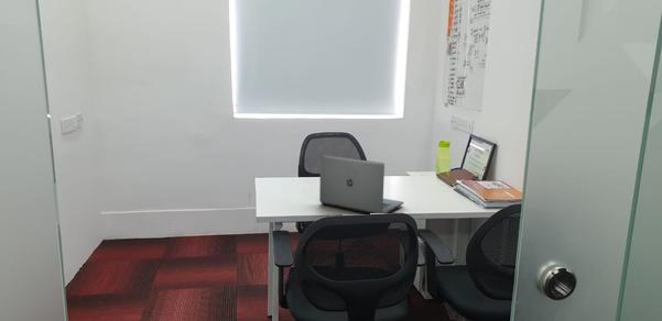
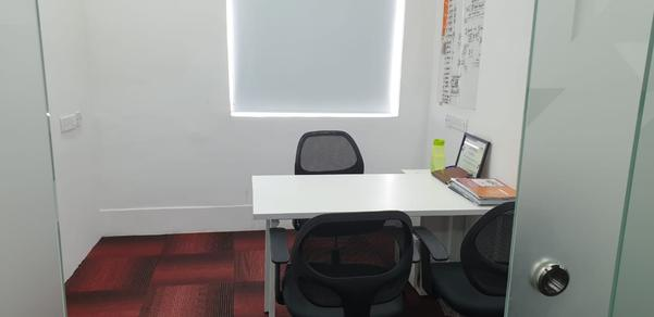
- laptop (362, 180)
